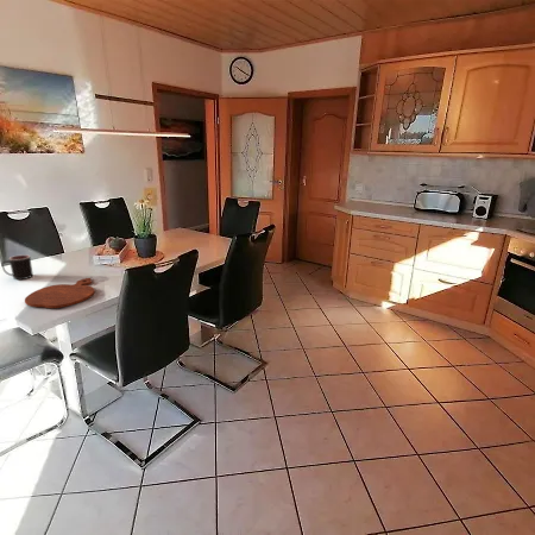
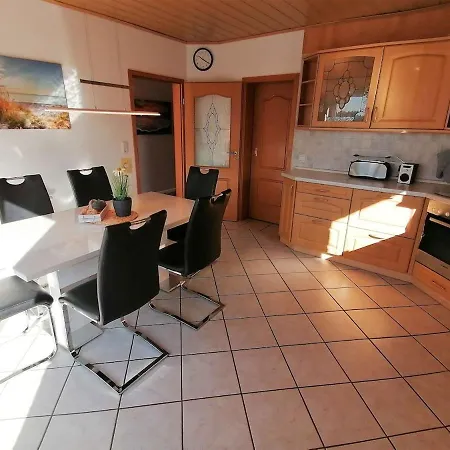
- mug (17, 268)
- cutting board (68, 290)
